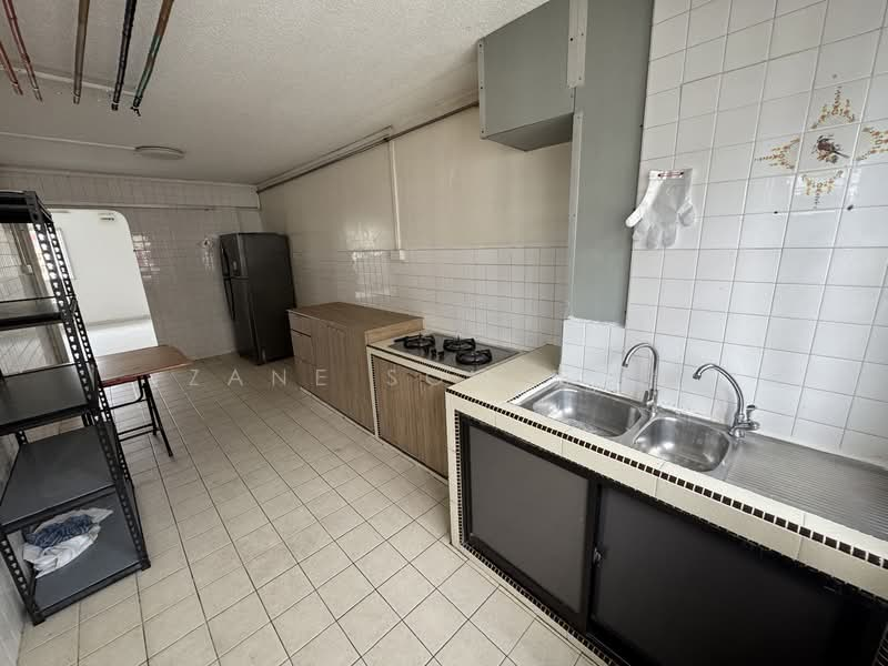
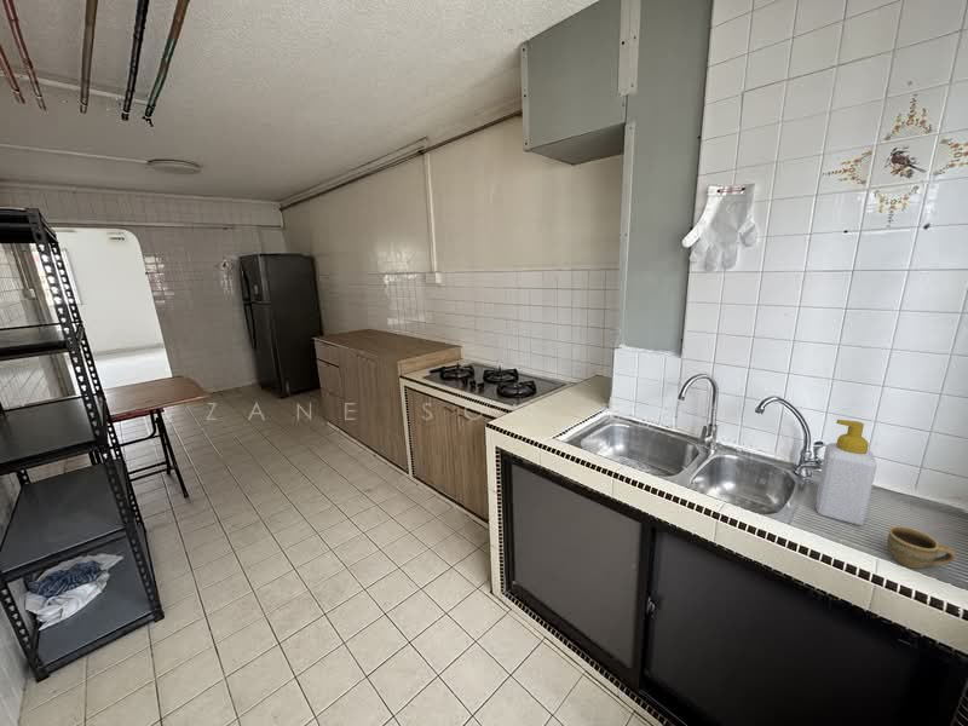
+ cup (918, 552)
+ soap bottle (847, 468)
